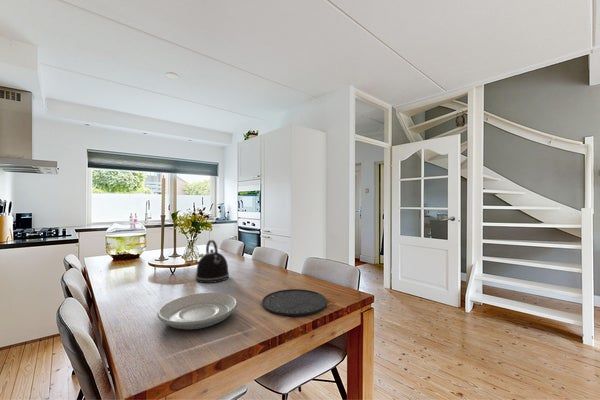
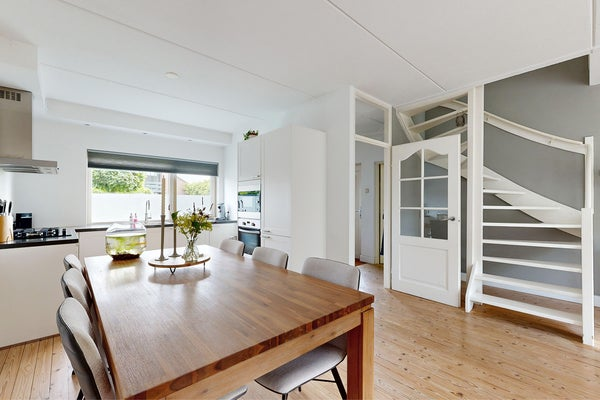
- plate (294, 301)
- kettle (212, 259)
- plate (199, 311)
